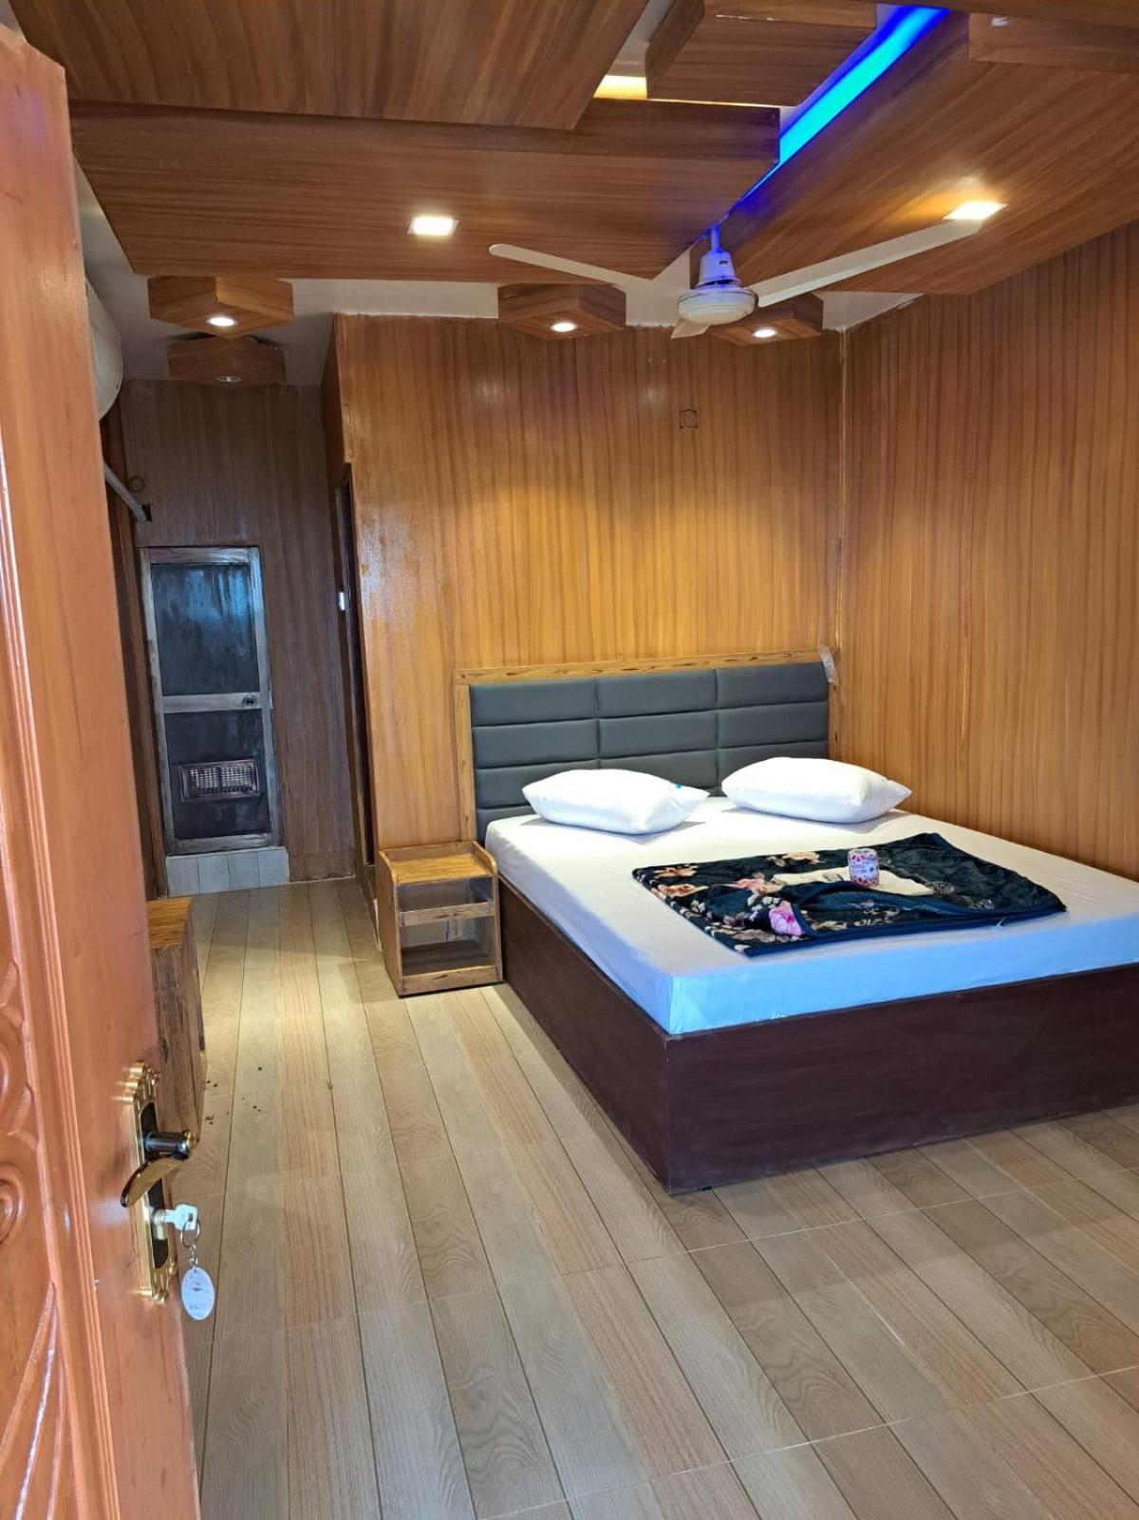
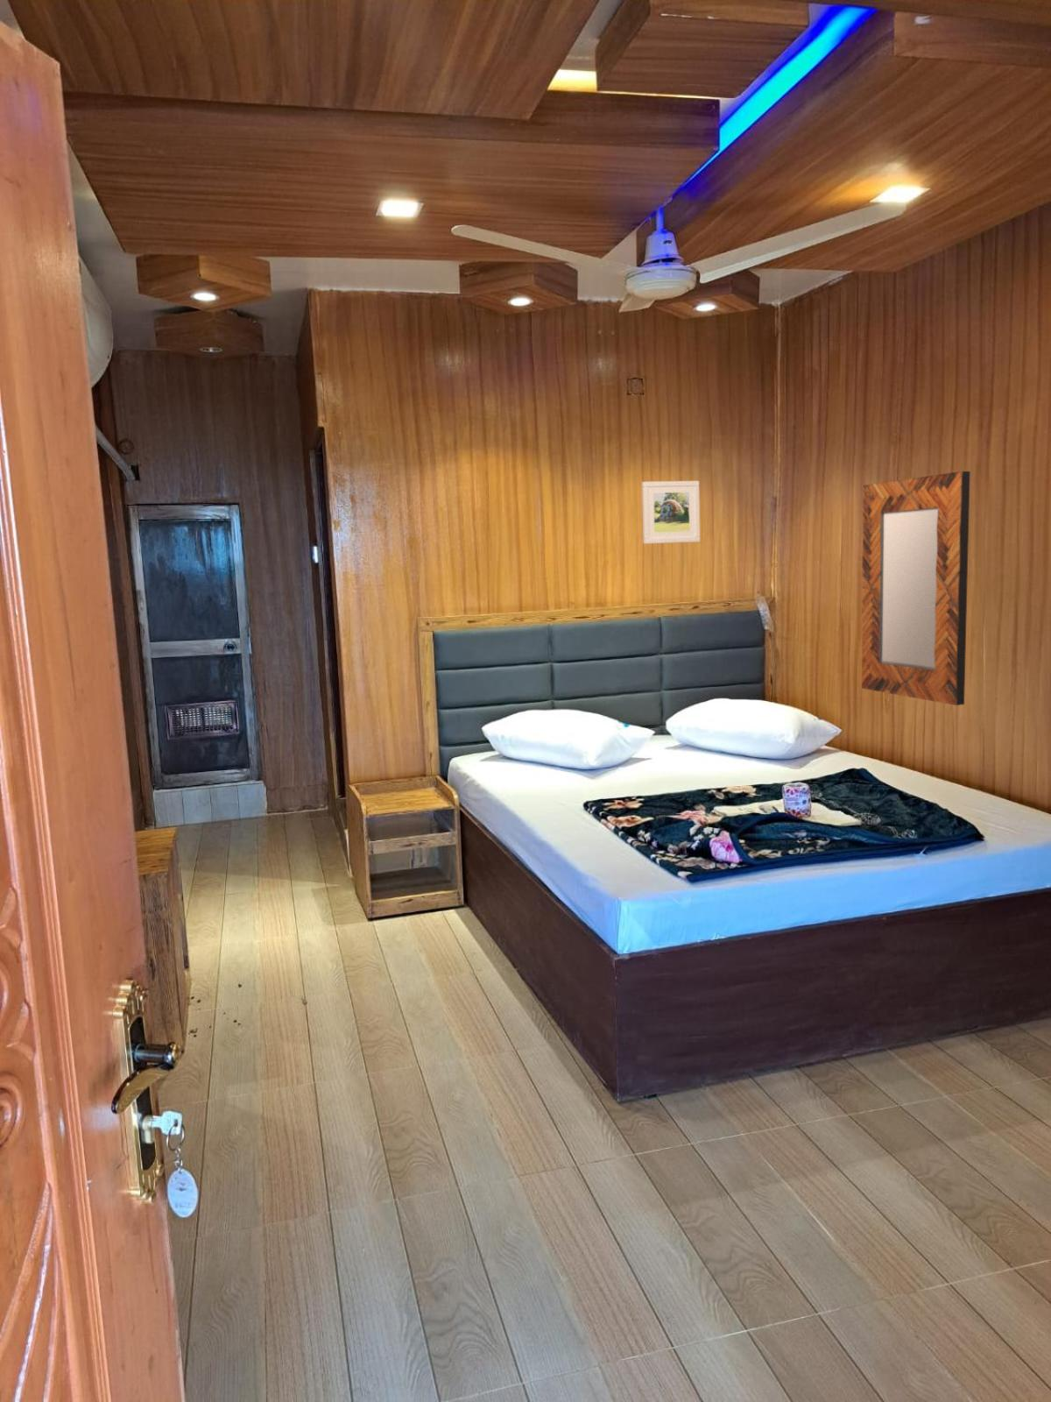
+ home mirror (910, 588)
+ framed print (671, 512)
